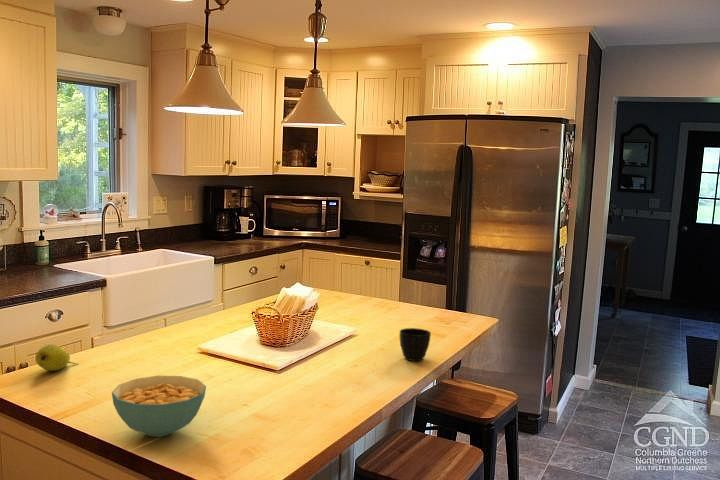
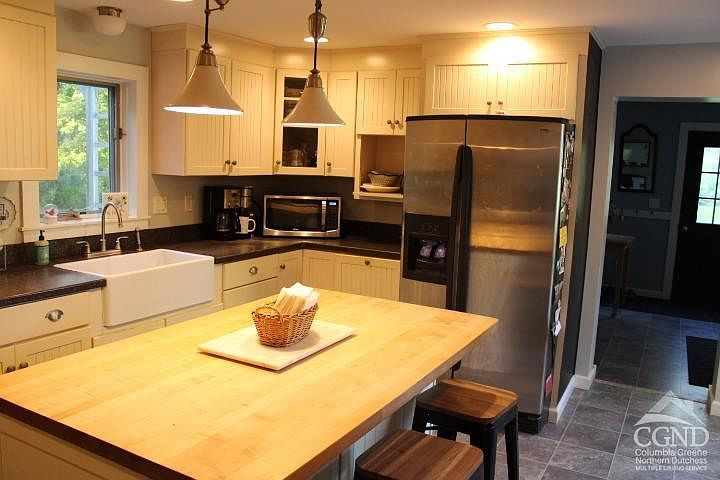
- cup (413, 345)
- cereal bowl (159, 410)
- fruit (57, 356)
